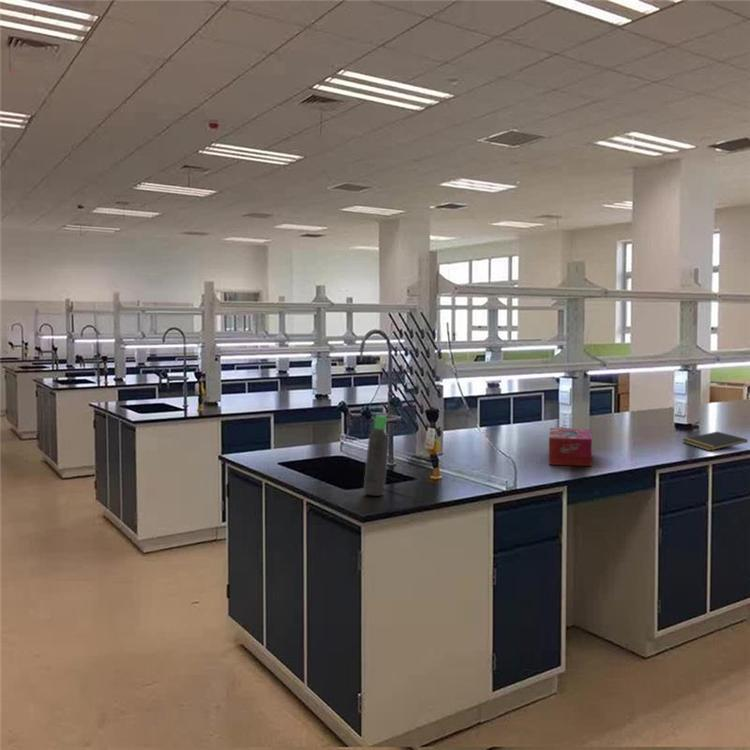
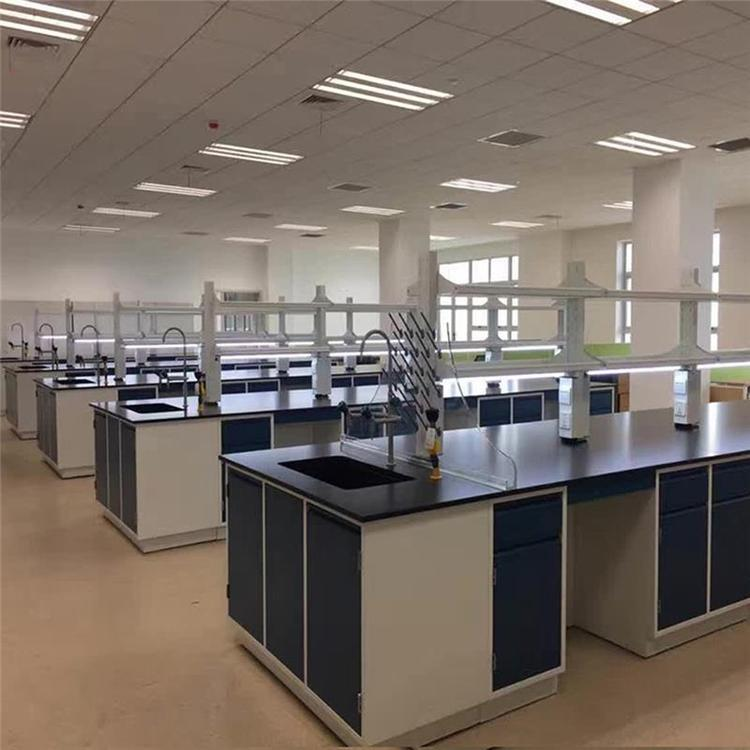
- notepad (713, 440)
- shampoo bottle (376, 455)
- tissue box (569, 445)
